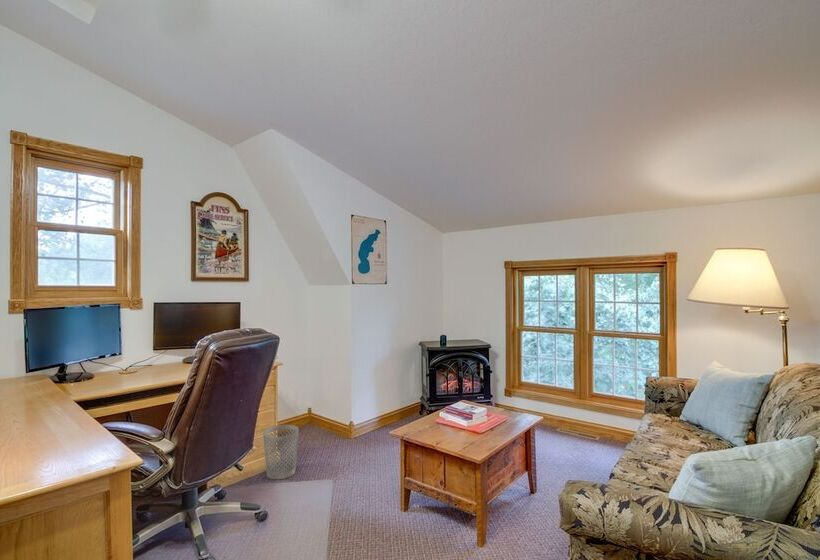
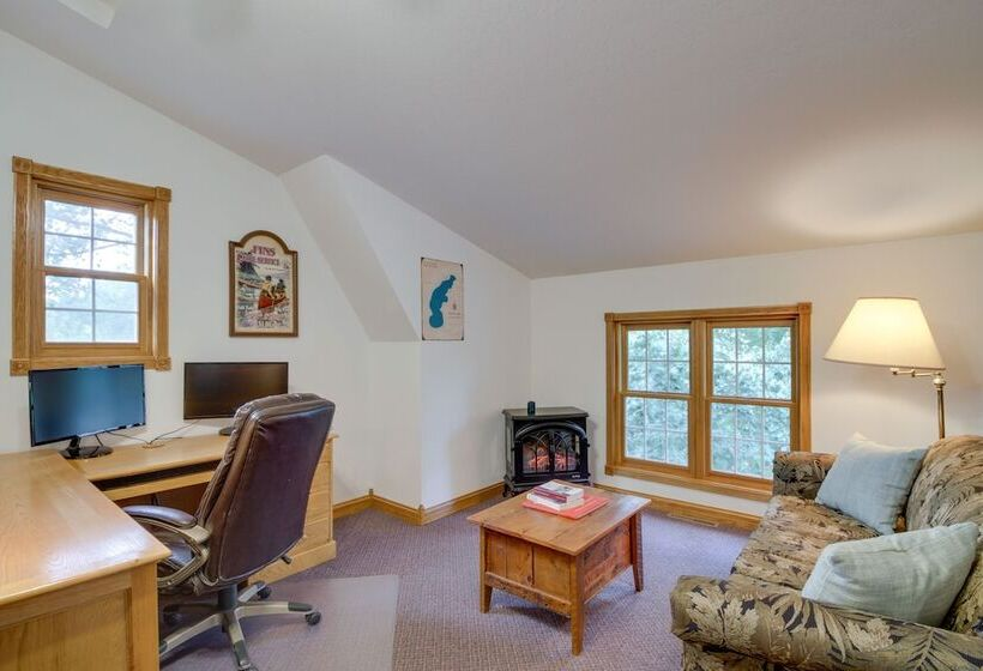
- wastebasket (280, 452)
